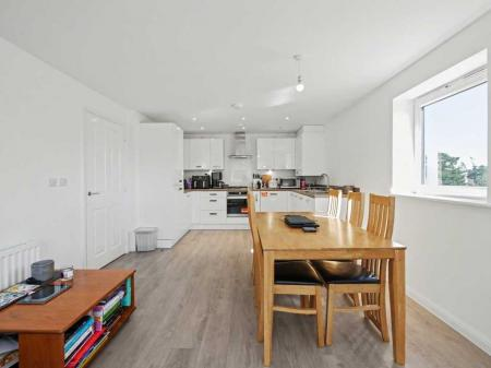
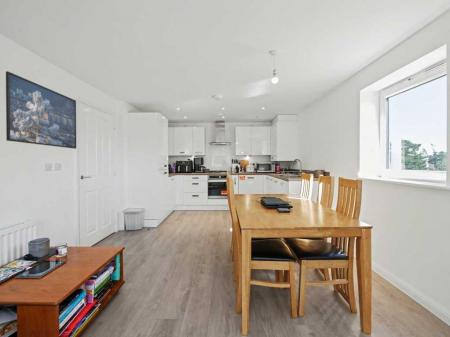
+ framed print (47, 116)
